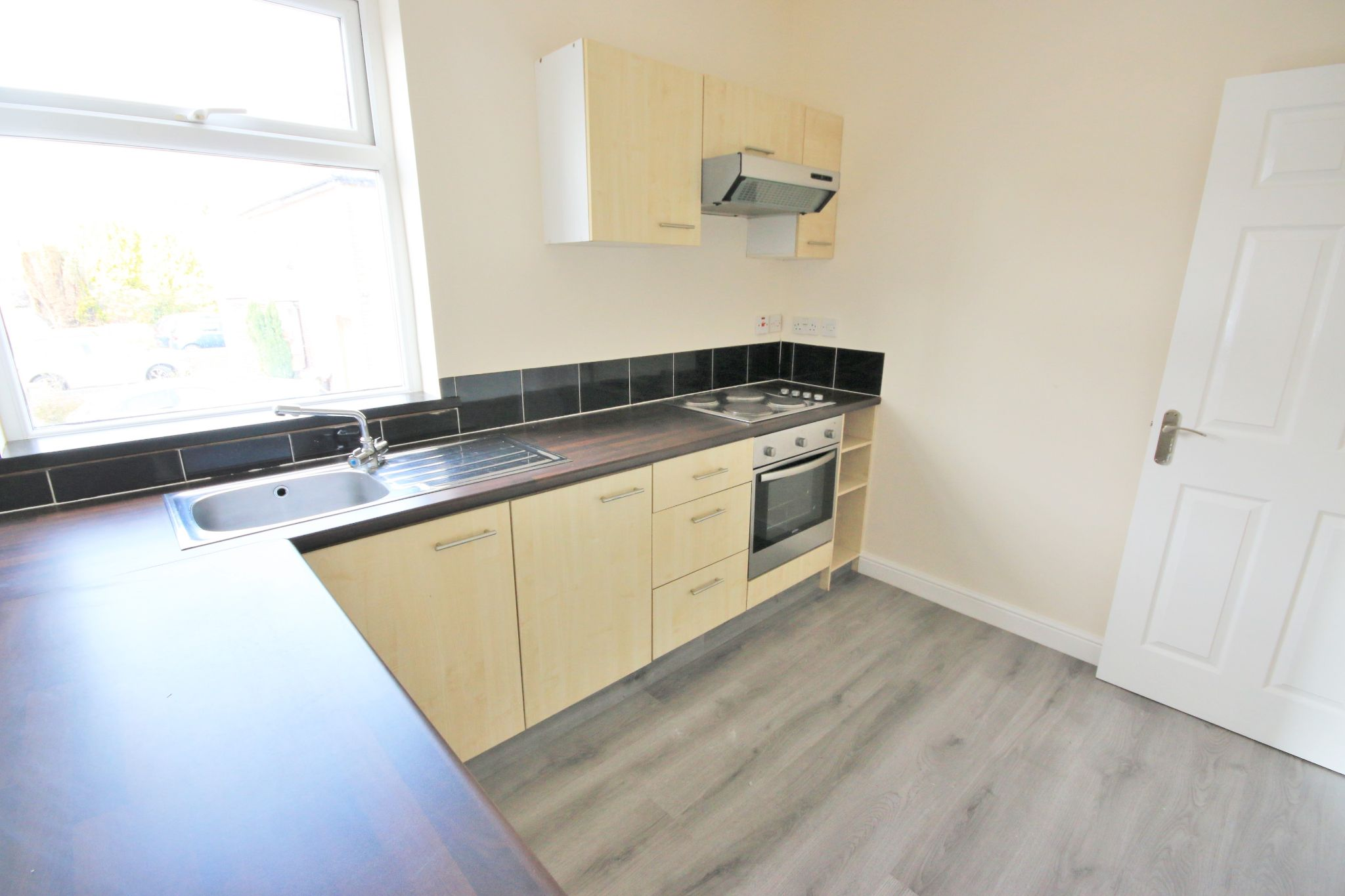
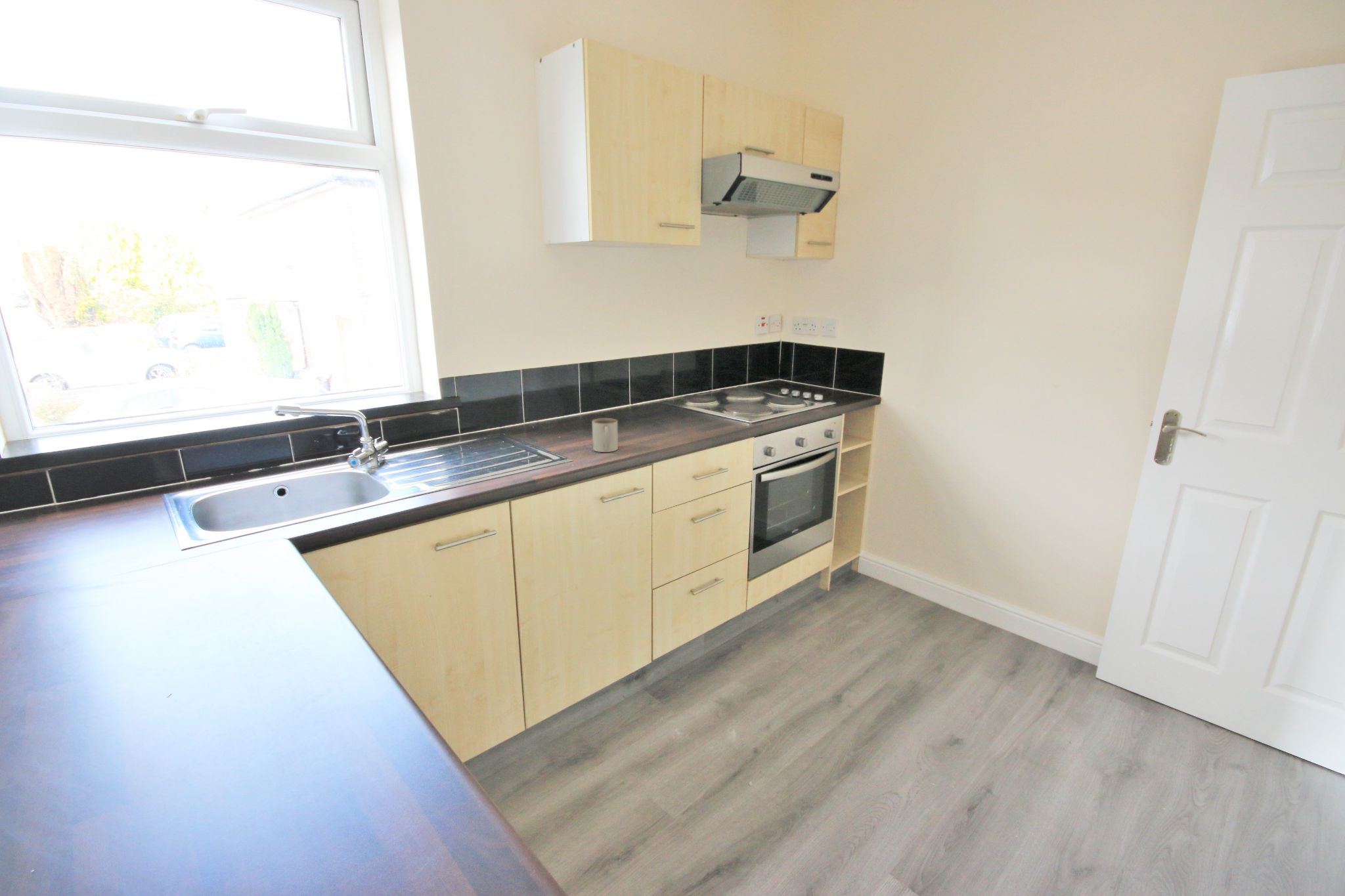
+ mug (606, 436)
